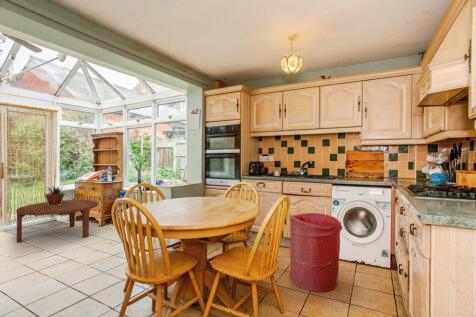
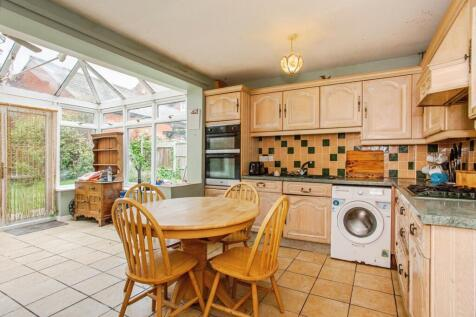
- coffee table (60, 214)
- laundry hamper (314, 248)
- potted plant (56, 195)
